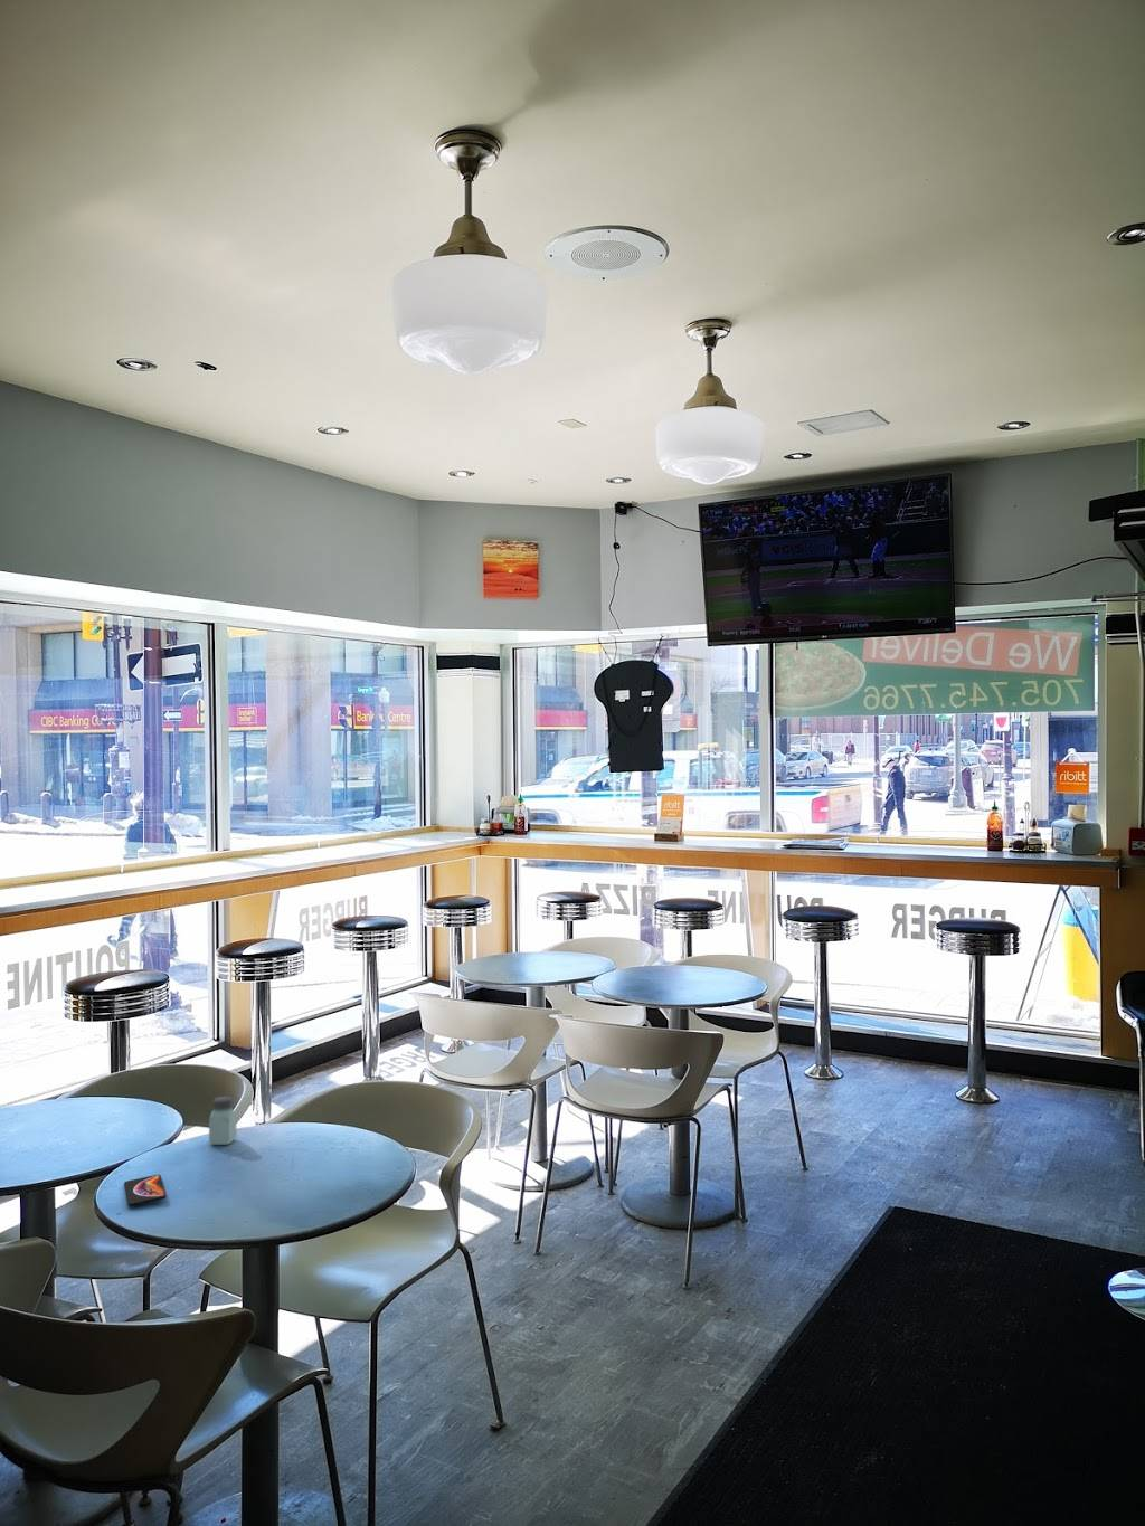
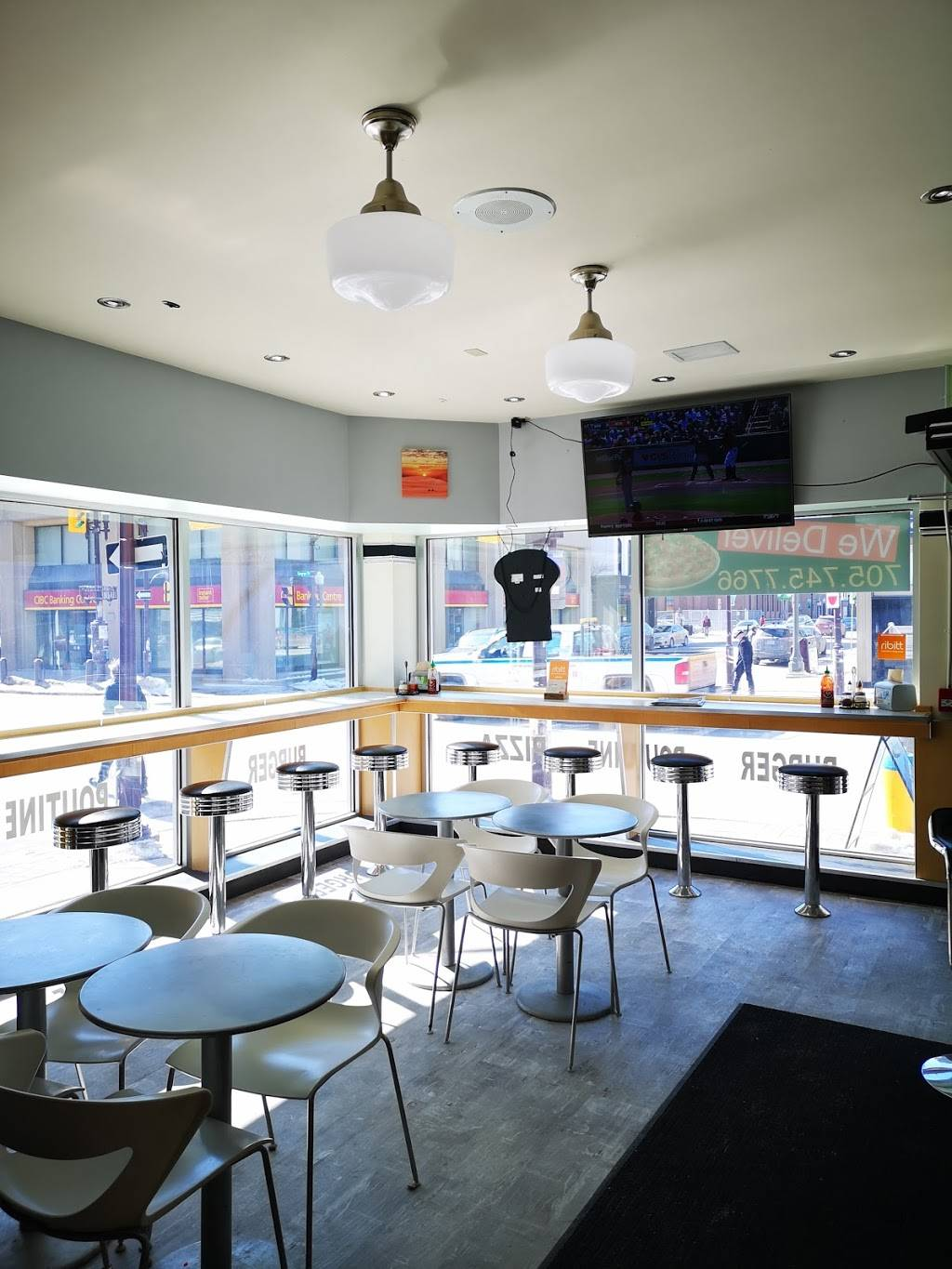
- smartphone (144, 1189)
- saltshaker (223, 1120)
